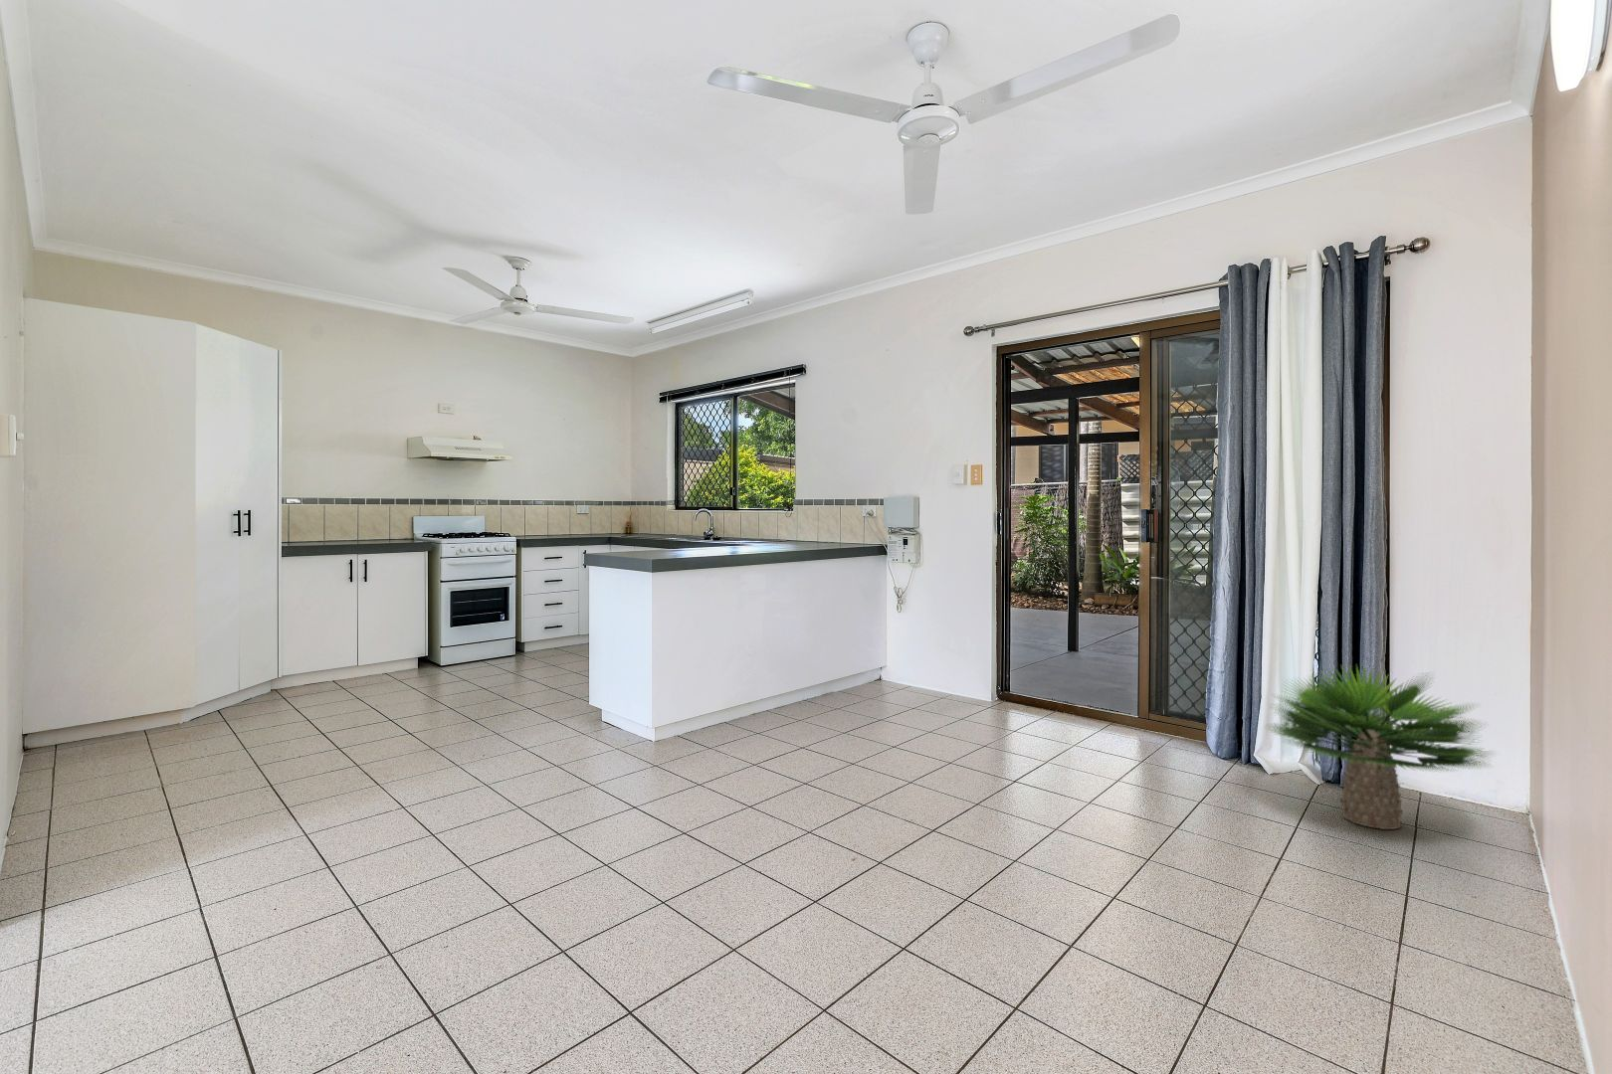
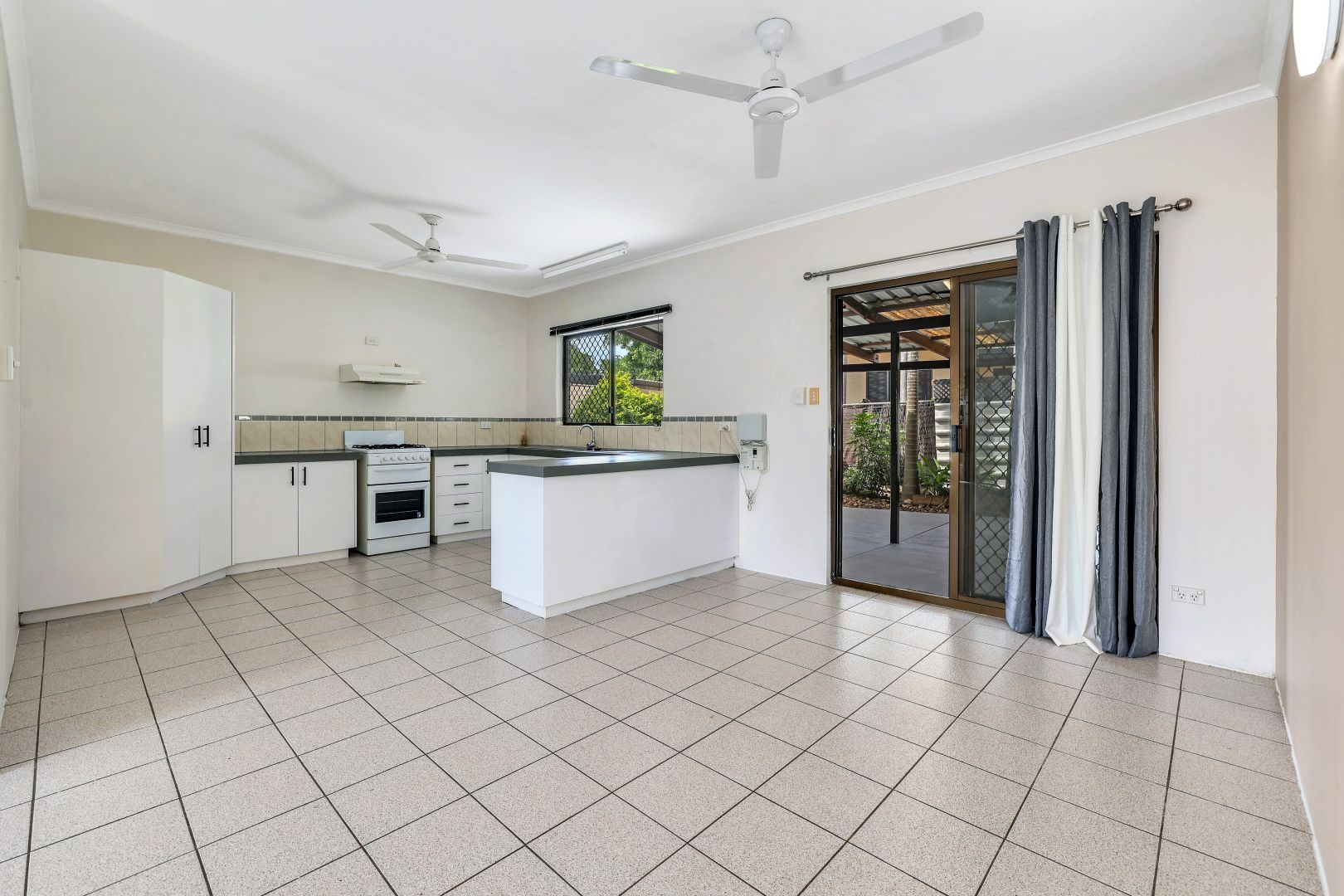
- potted plant (1370, 740)
